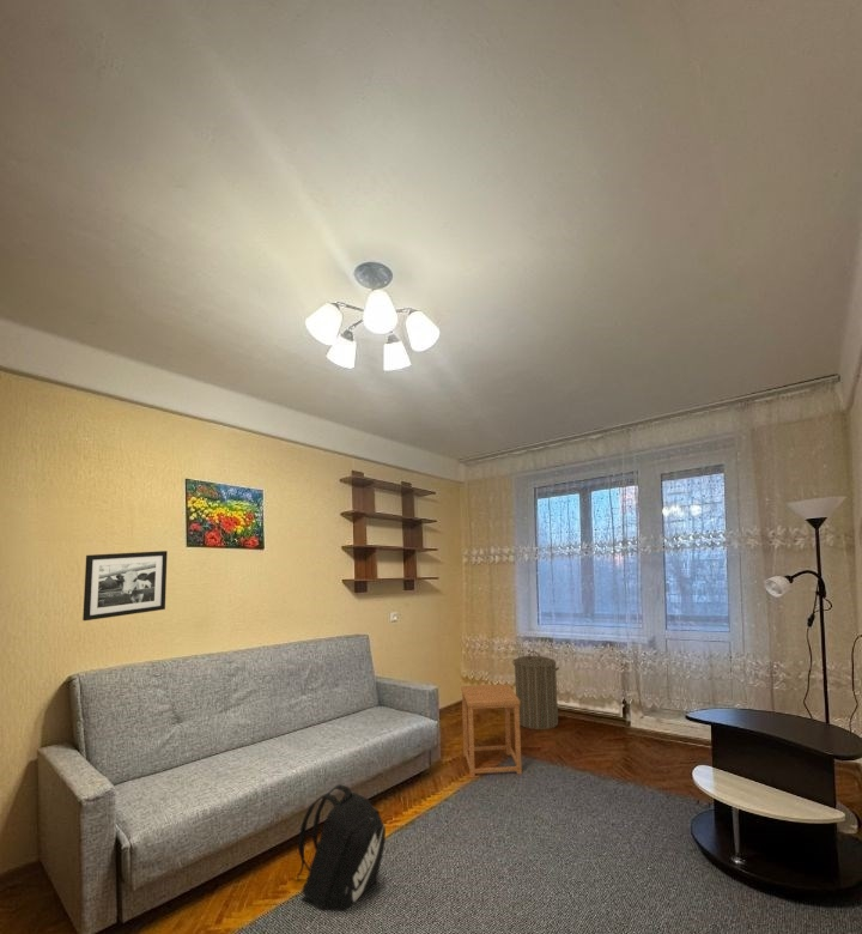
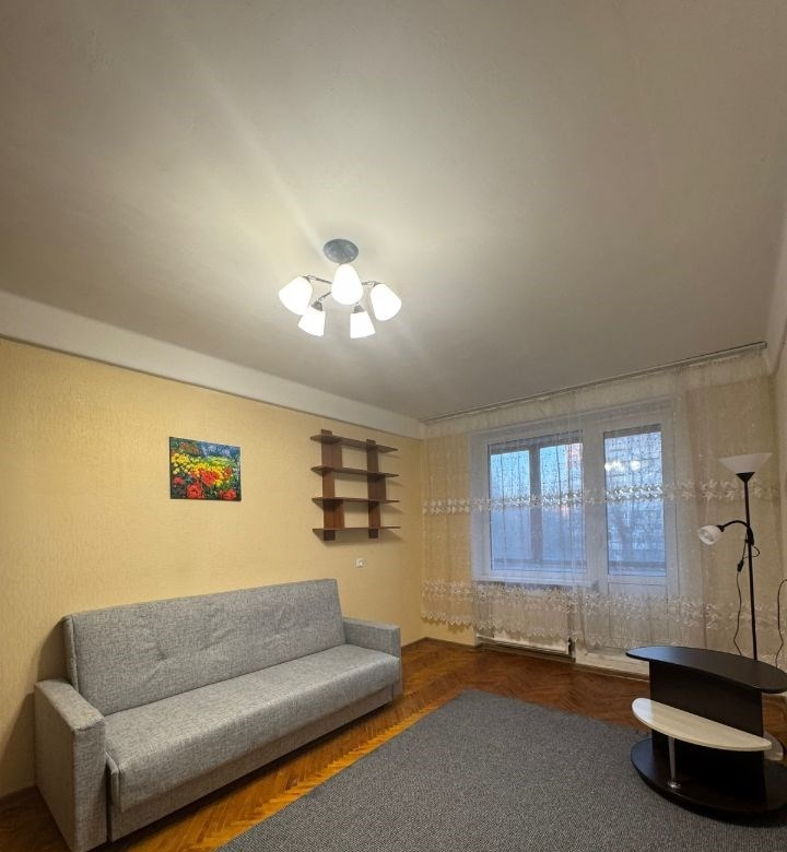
- side table (505, 728)
- picture frame (127, 583)
- laundry hamper (535, 686)
- backpack (338, 837)
